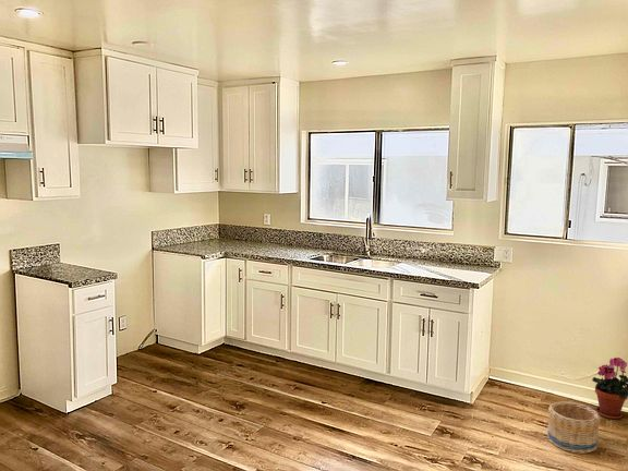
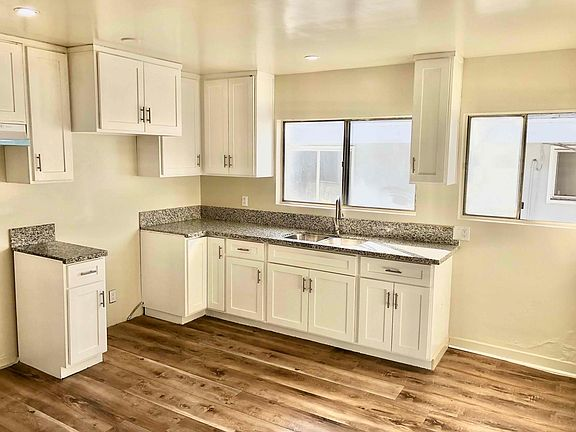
- potted plant (612, 385)
- basket (572, 426)
